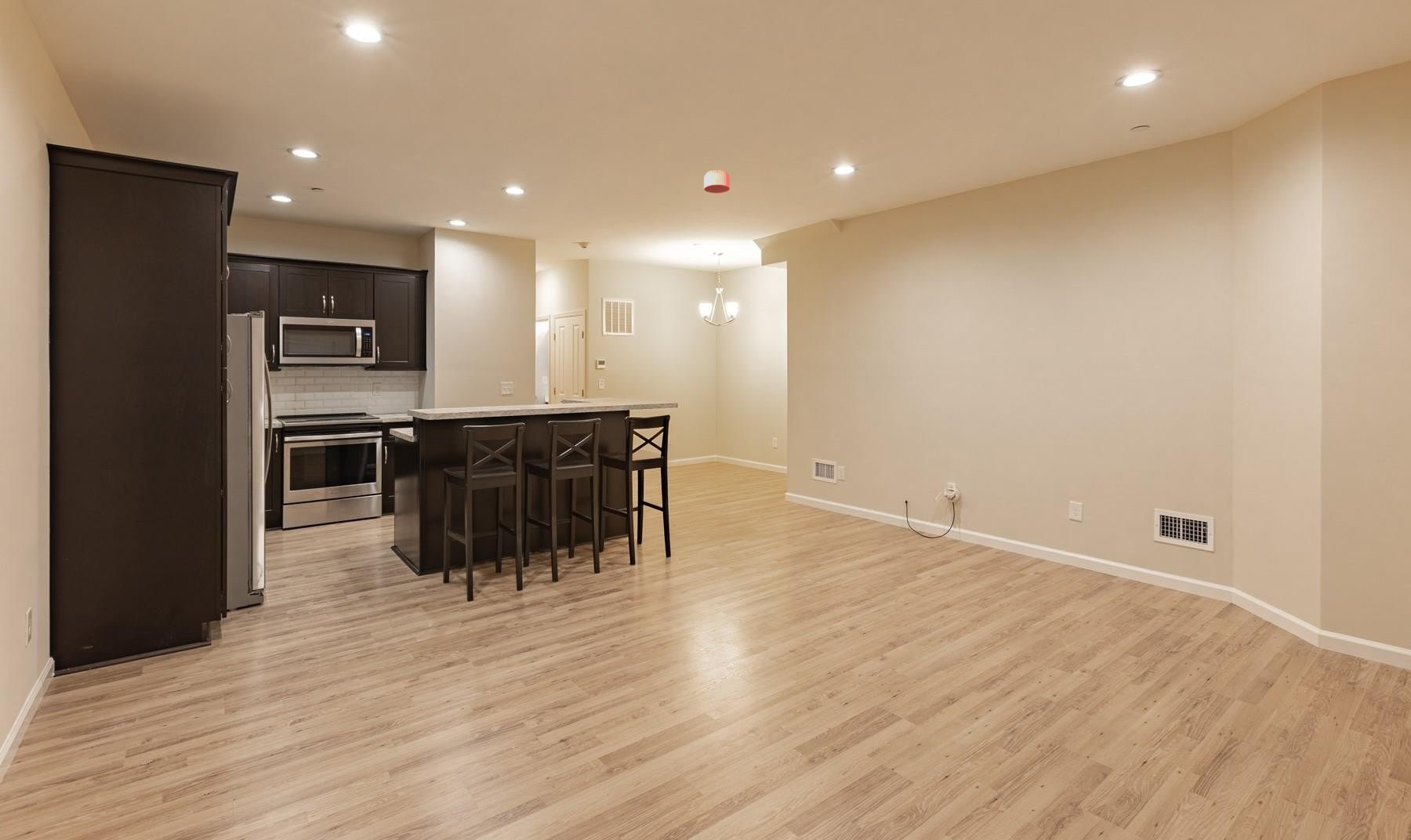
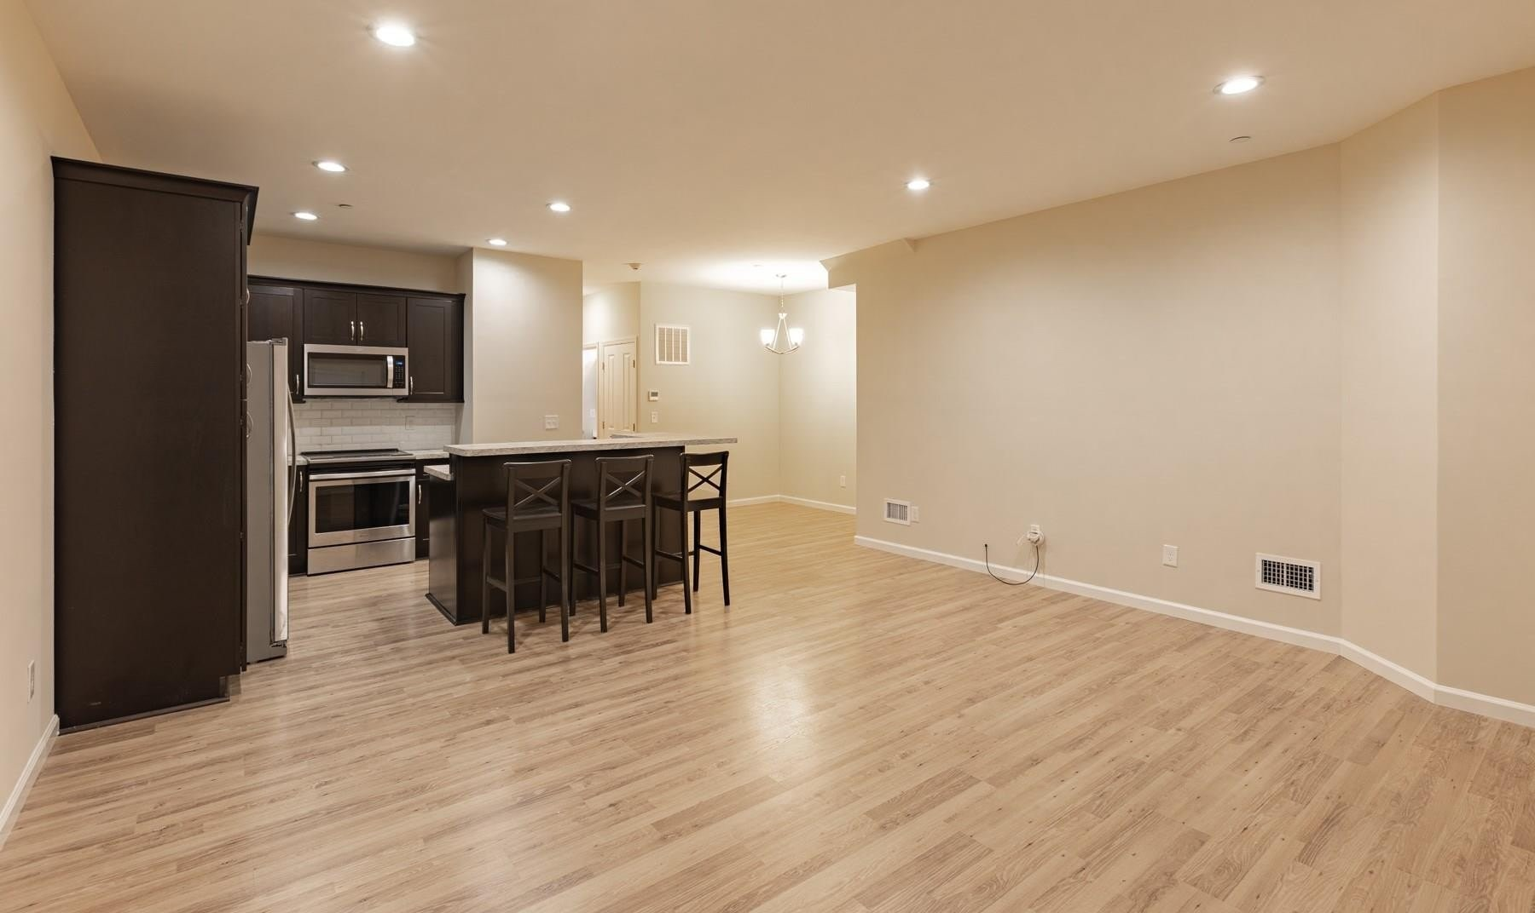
- smoke detector (716, 181)
